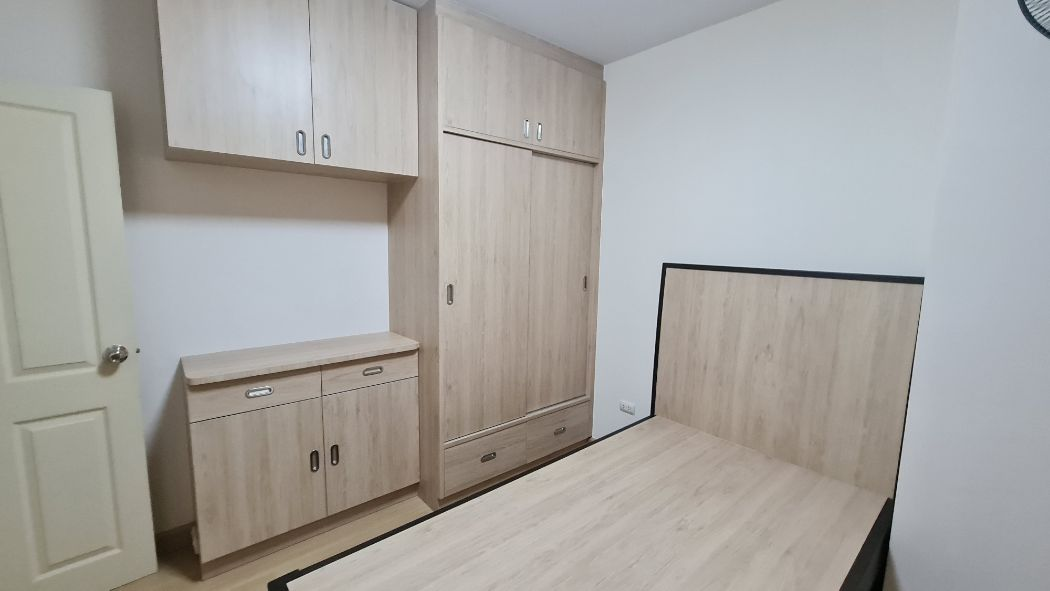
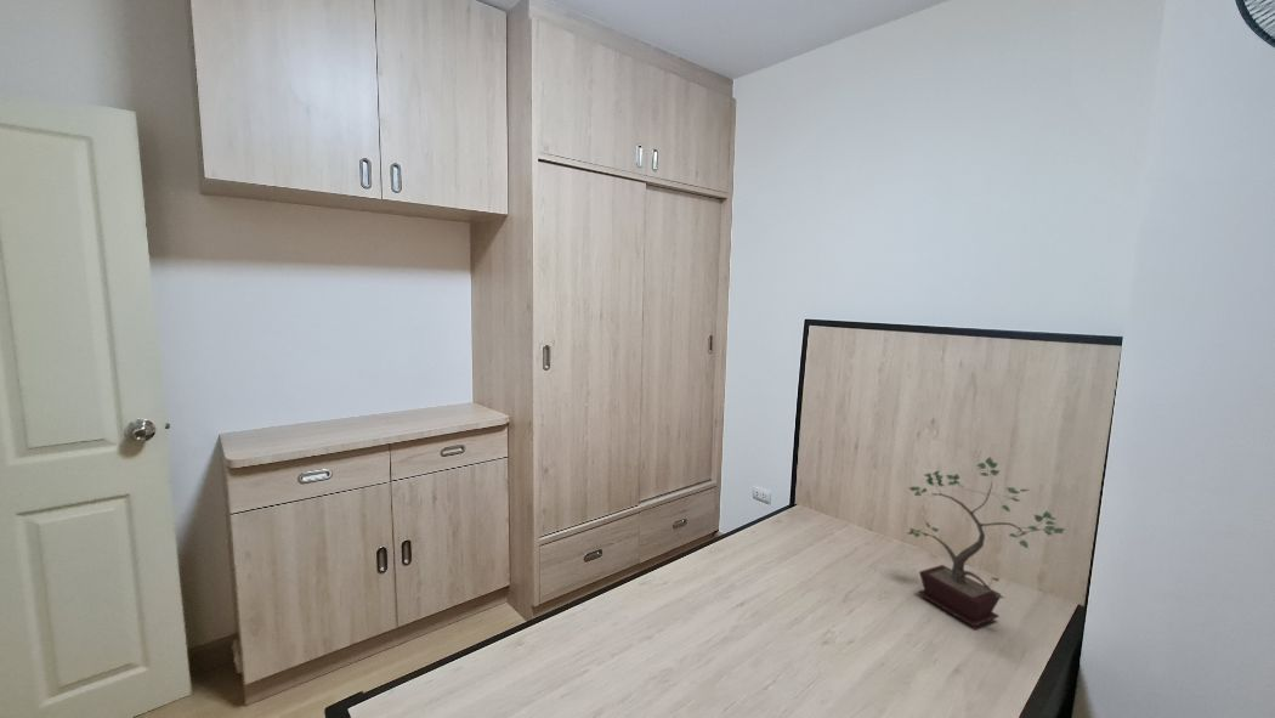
+ potted plant (976, 542)
